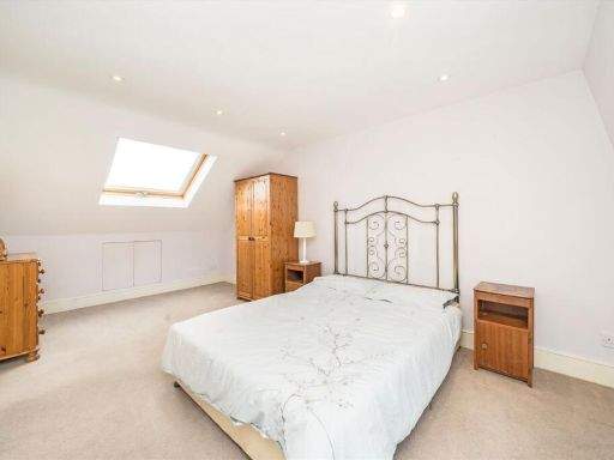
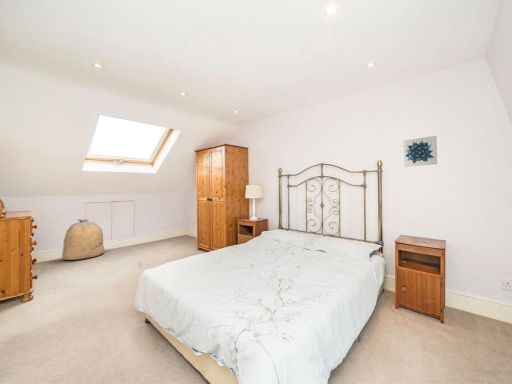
+ wall art (419, 151)
+ bag (84, 237)
